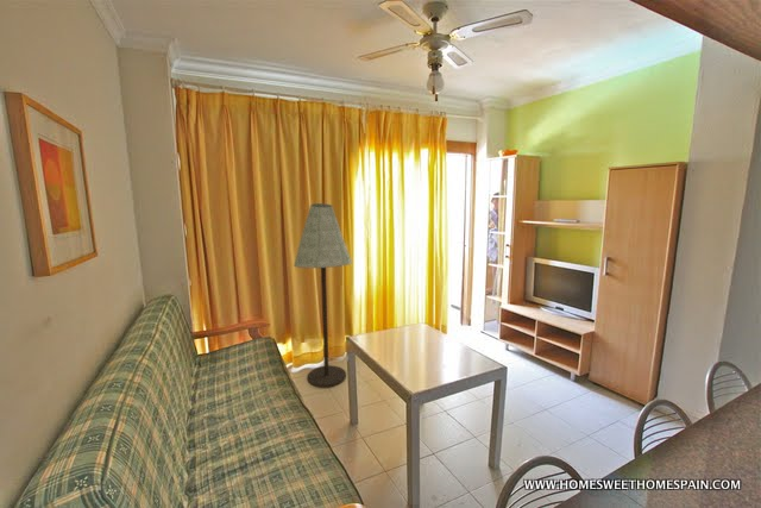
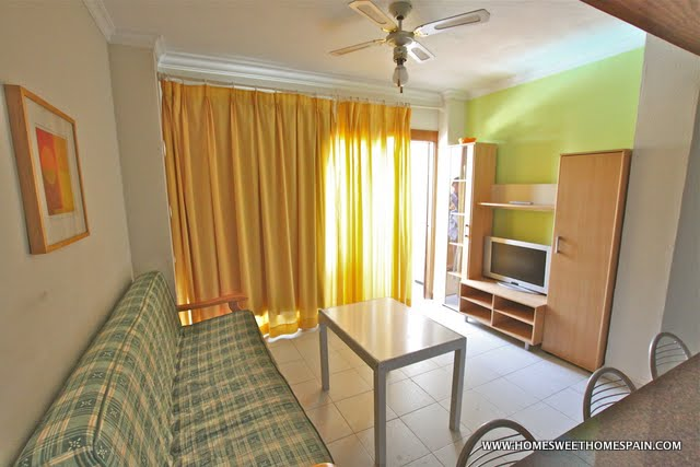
- floor lamp (323, 294)
